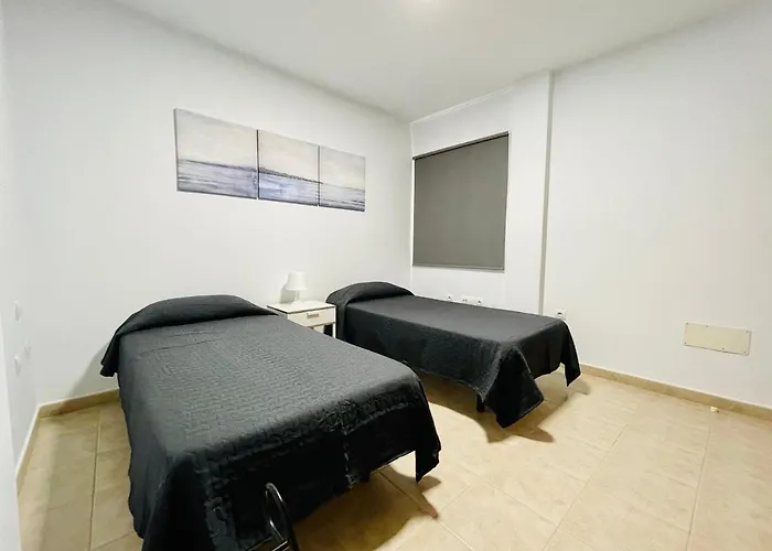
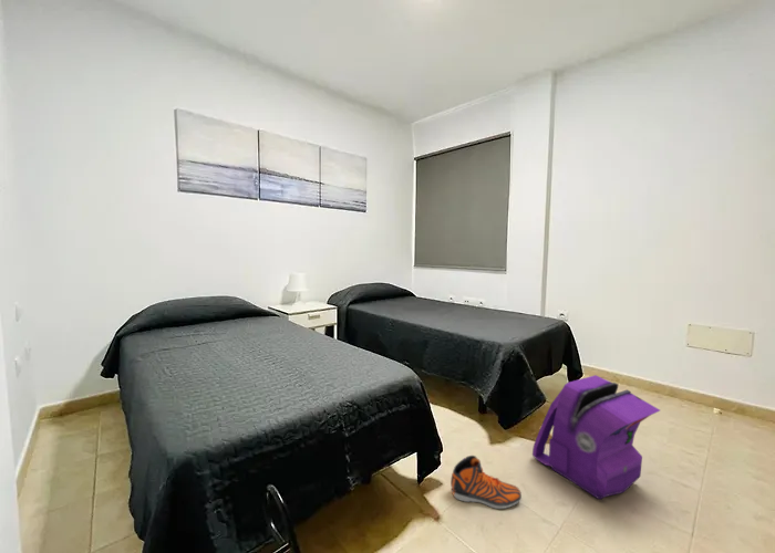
+ sneaker (486, 480)
+ backpack (591, 429)
